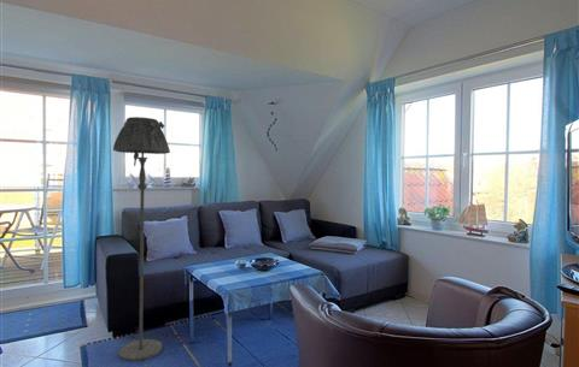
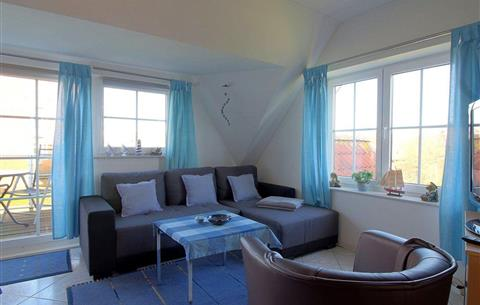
- floor lamp (141, 235)
